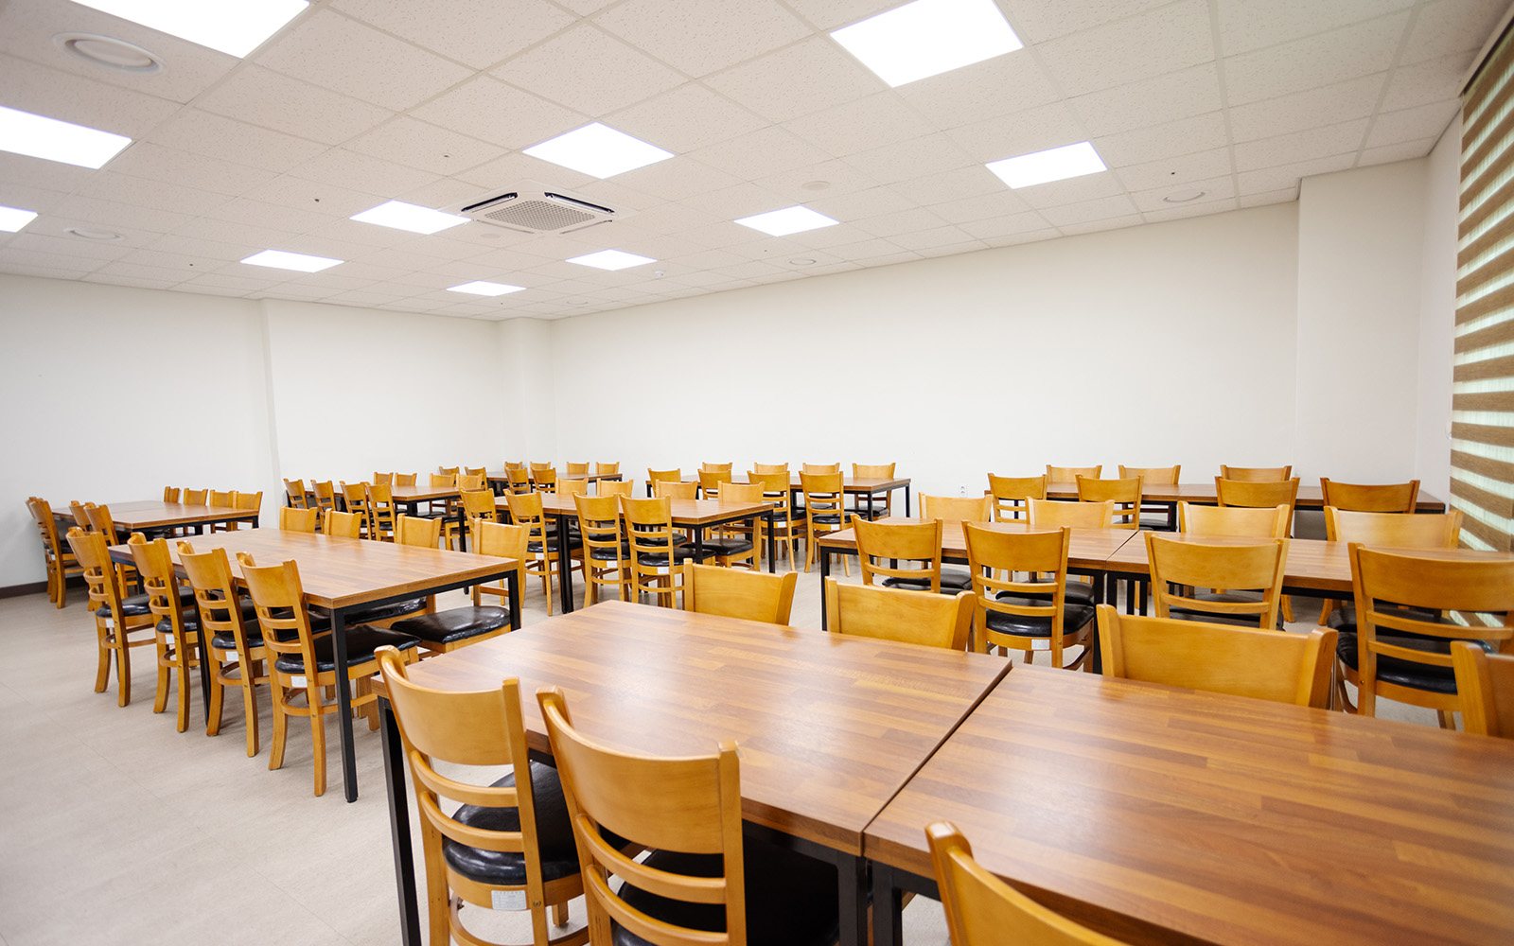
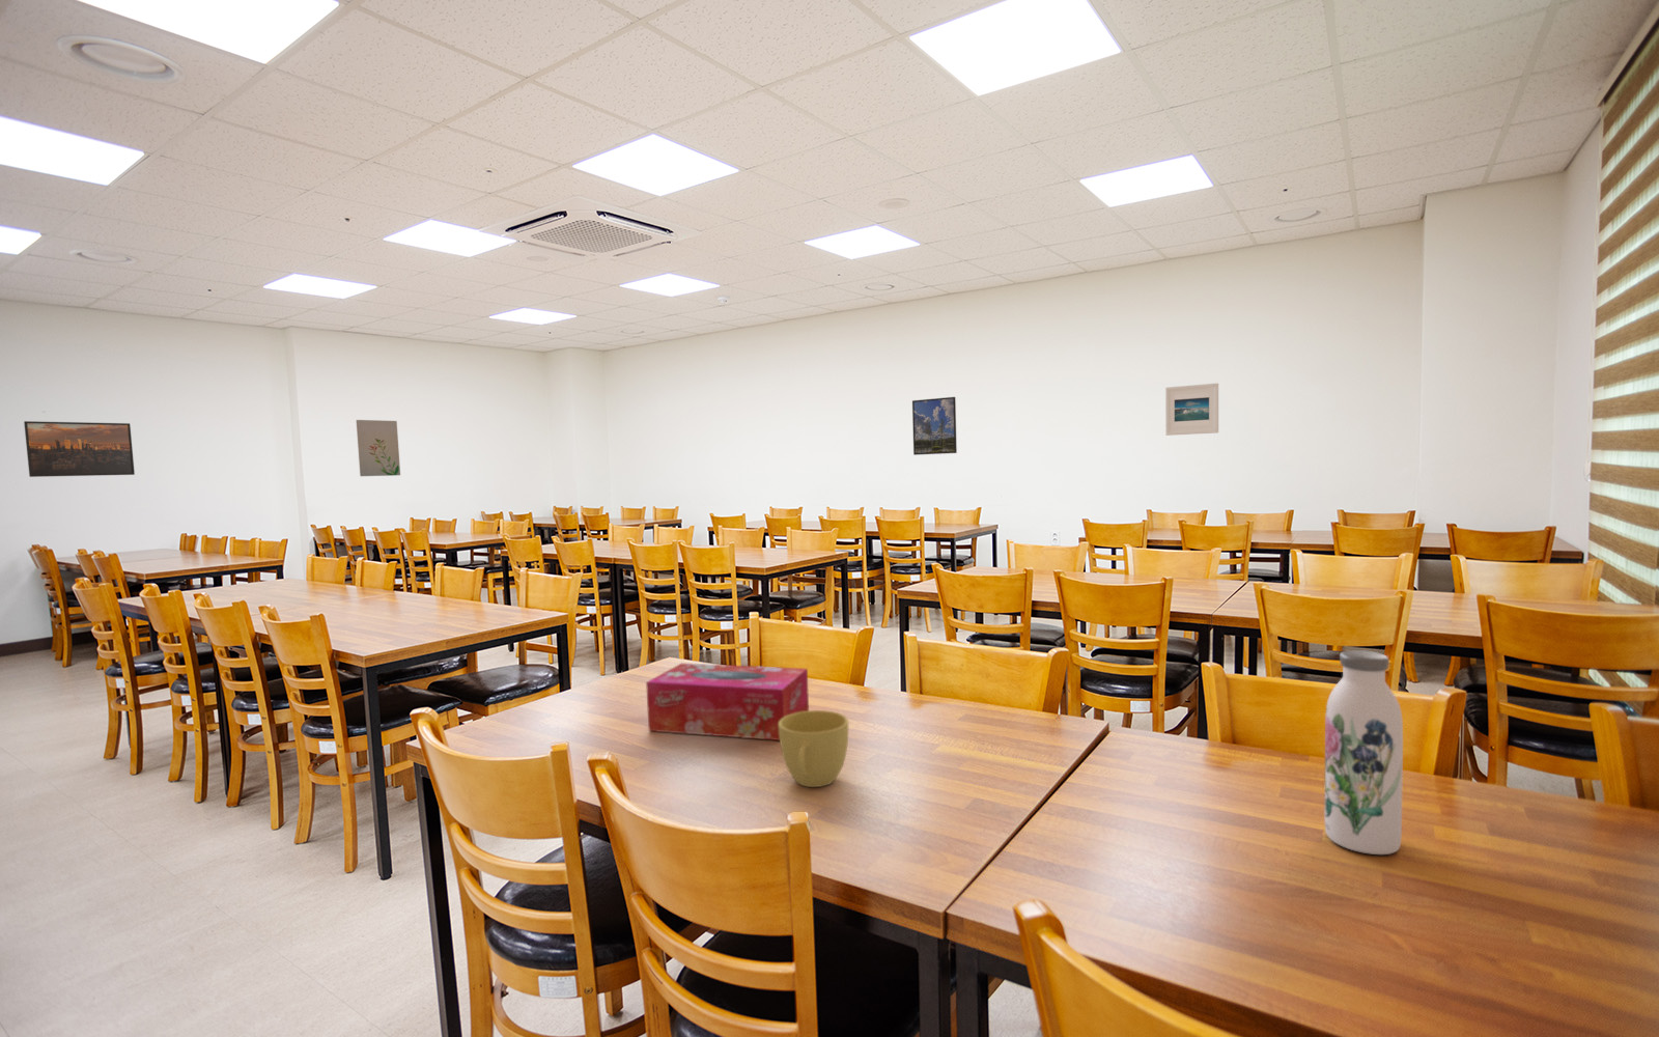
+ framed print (81, 449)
+ water bottle (1363, 747)
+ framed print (1191, 410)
+ tissue box (729, 699)
+ wall art (379, 448)
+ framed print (933, 427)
+ cup (812, 753)
